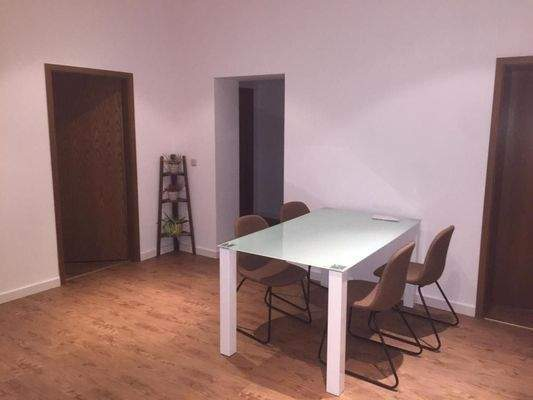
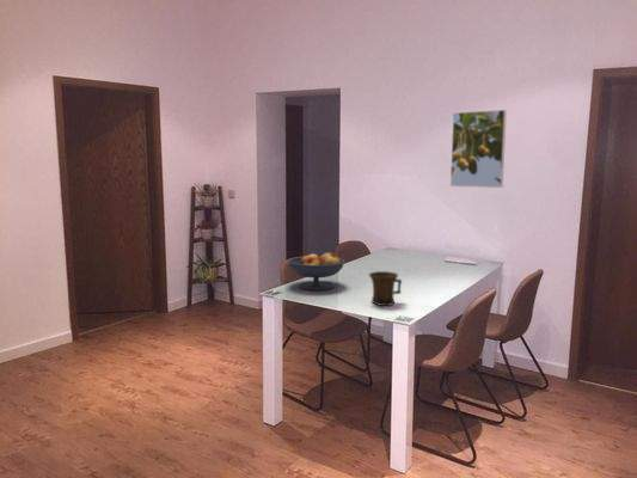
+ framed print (477, 149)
+ mug (382, 288)
+ fruit bowl (316, 269)
